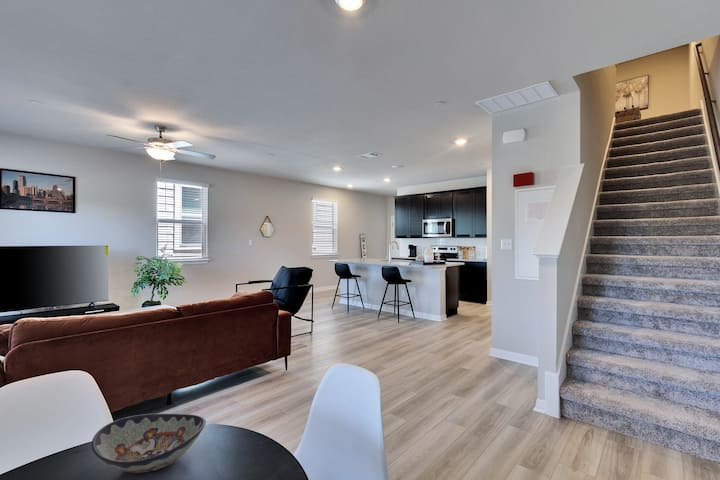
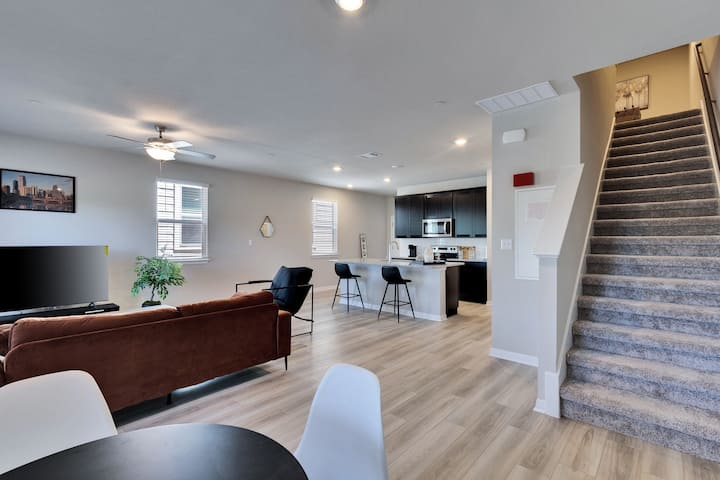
- decorative bowl (151, 445)
